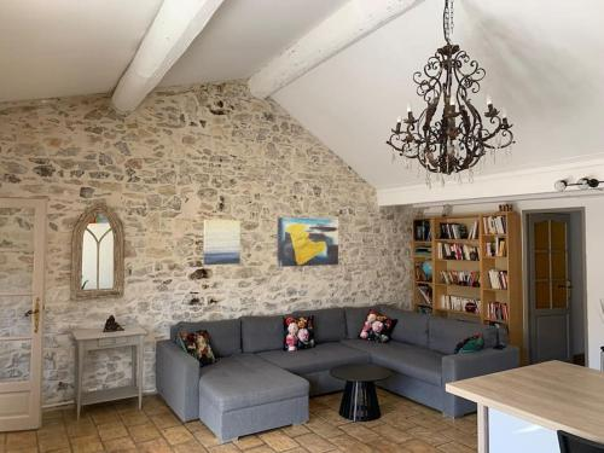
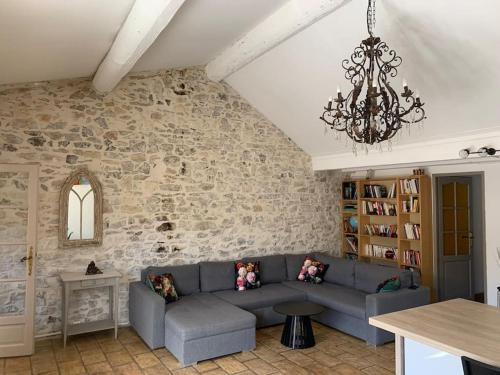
- wall art (308, 242)
- wall art (221, 242)
